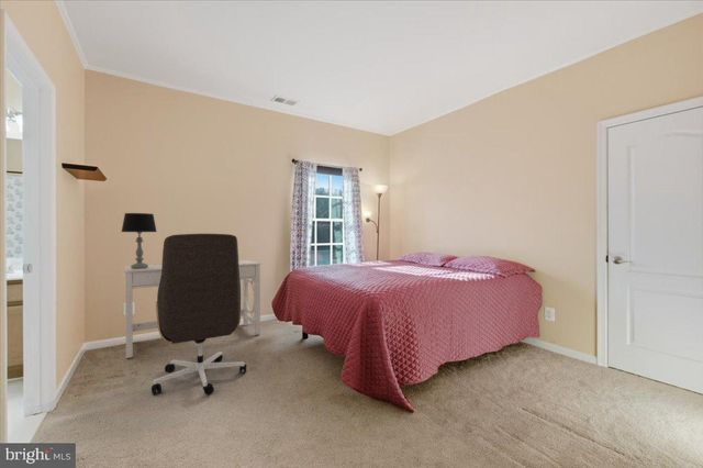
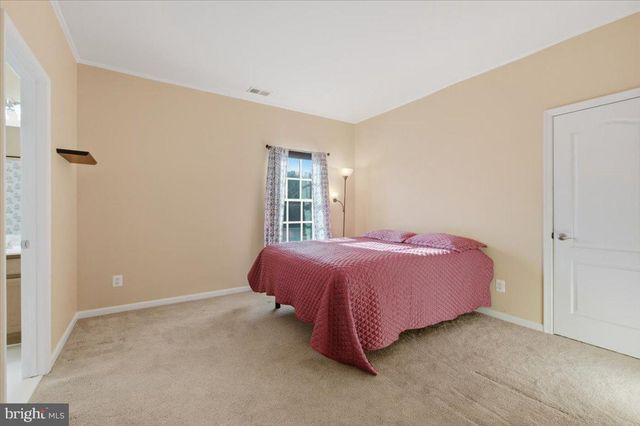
- table lamp (138, 241)
- desk (158, 286)
- office chair (201, 305)
